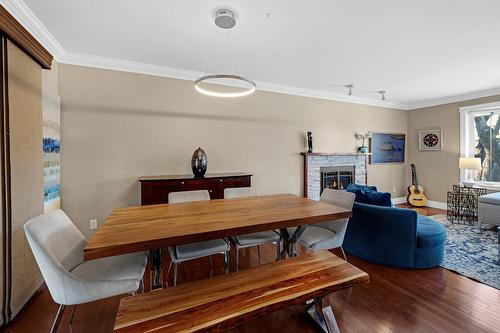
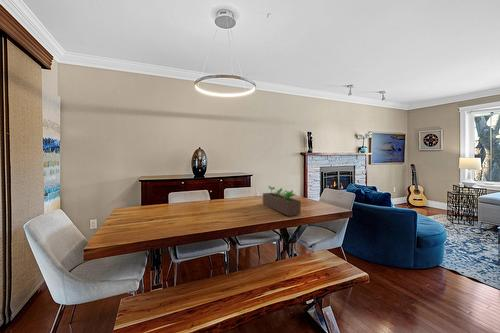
+ succulent planter (279, 198)
